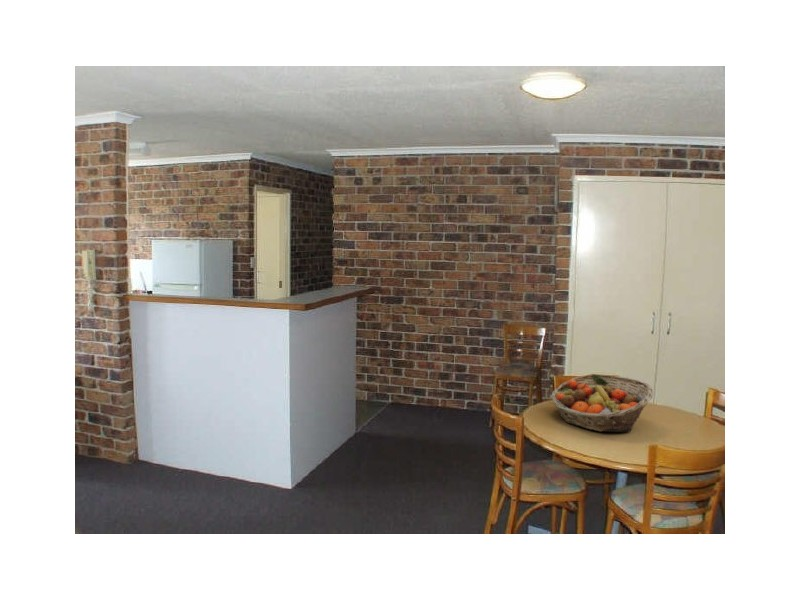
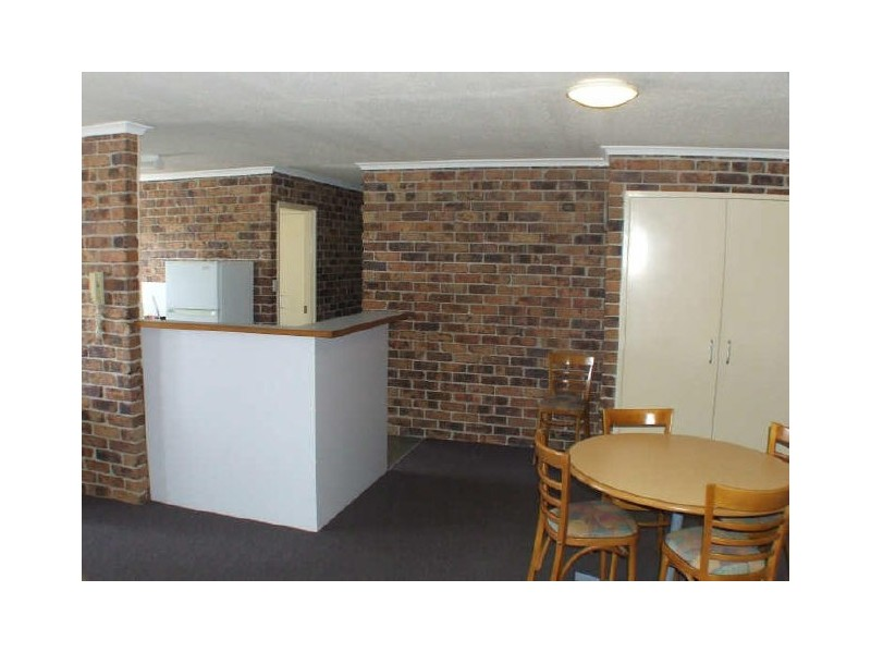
- fruit basket (600, 401)
